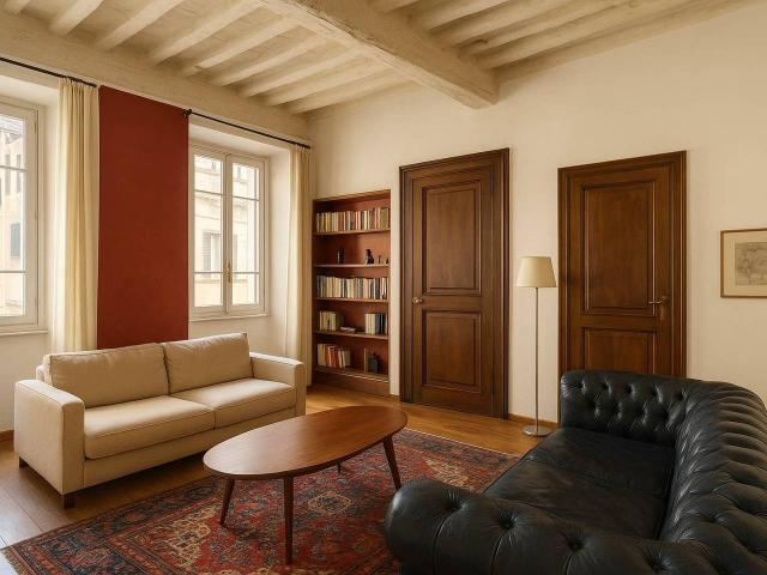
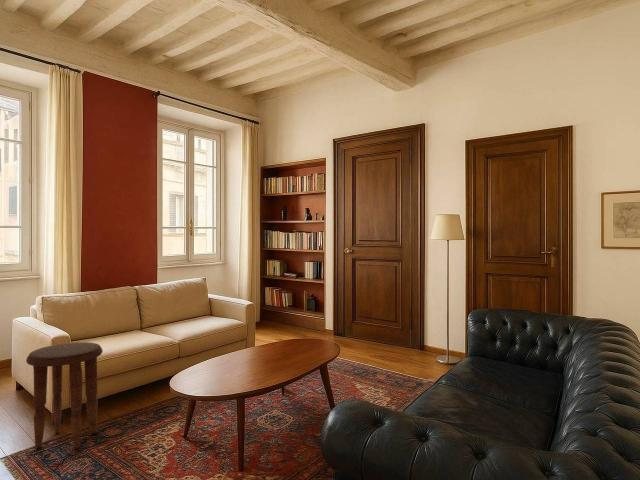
+ side table (70, 394)
